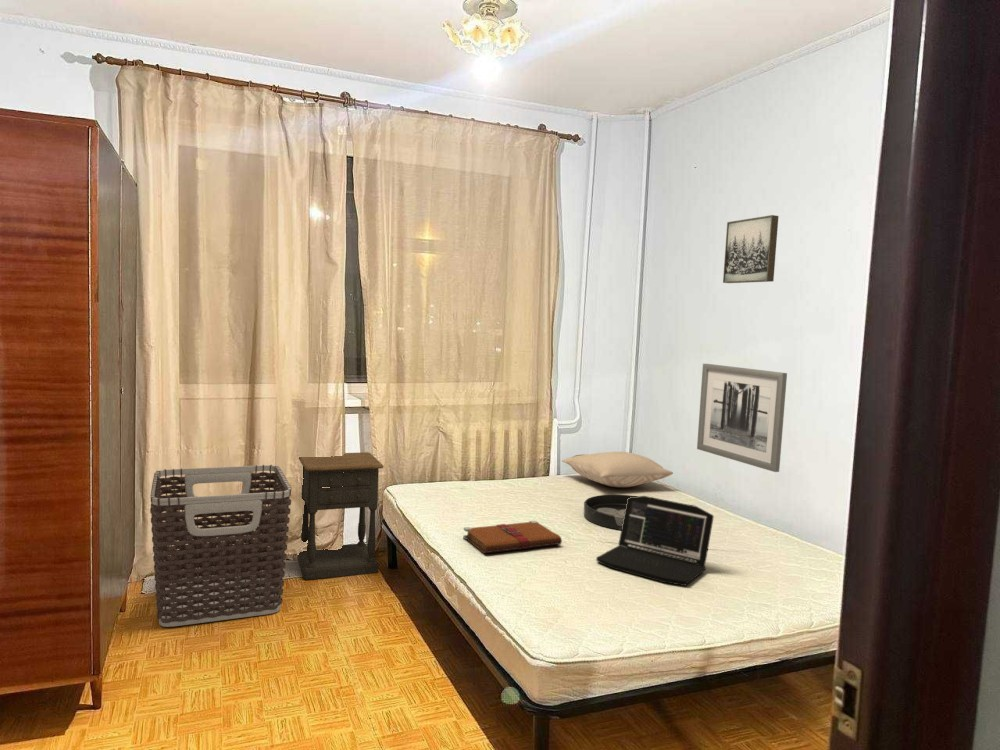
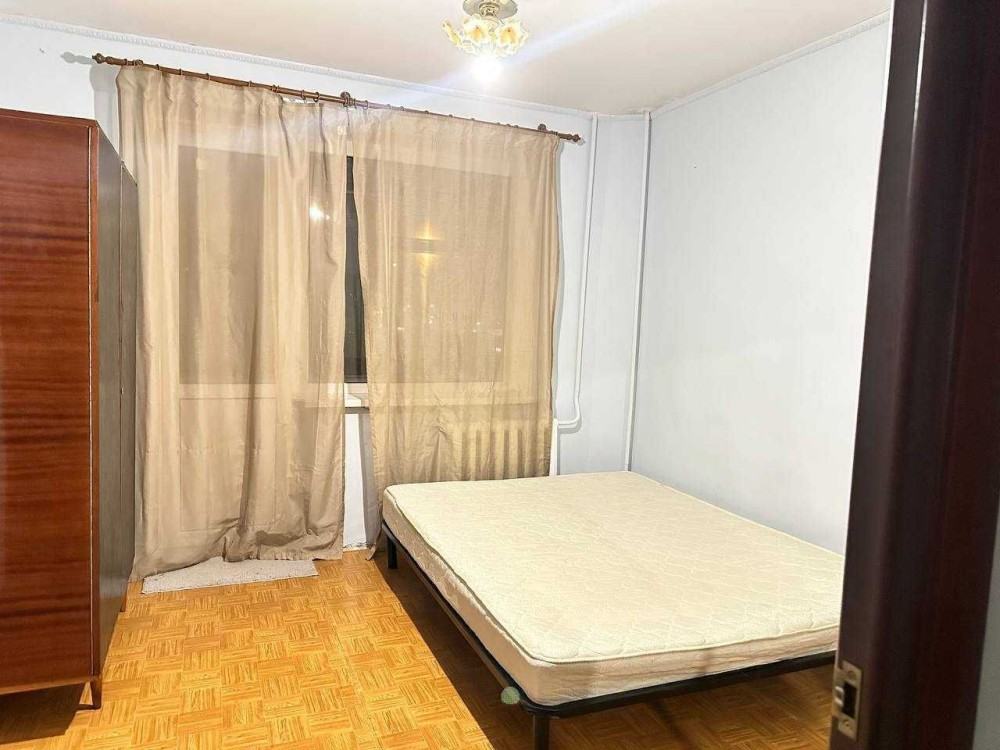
- wall art (738, 414)
- tray (624, 511)
- nightstand (338, 508)
- book (515, 535)
- pillow (615, 467)
- clothes hamper (220, 539)
- wall art (749, 250)
- laptop (654, 537)
